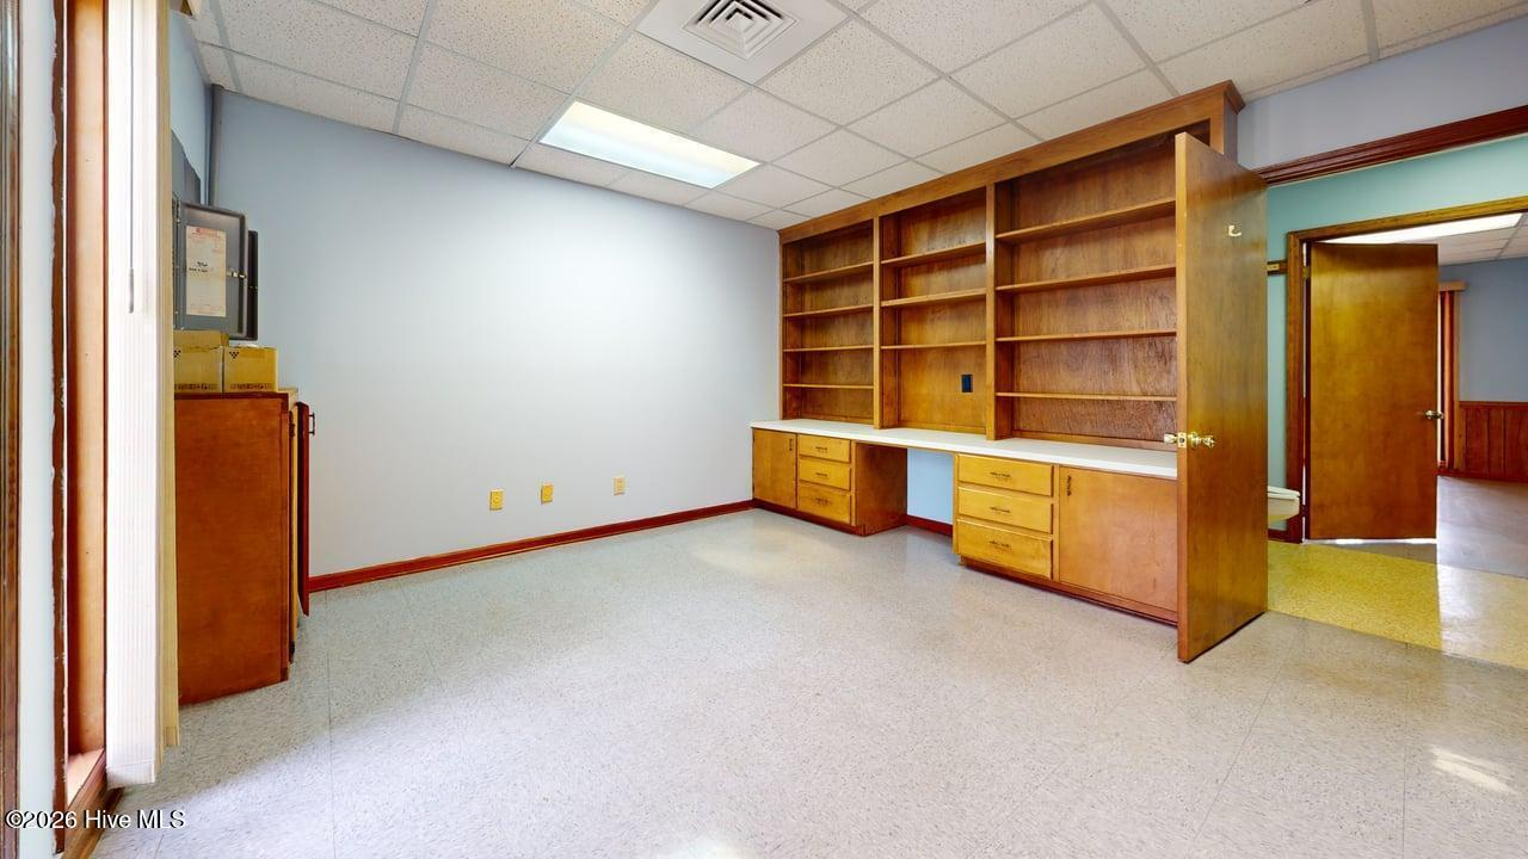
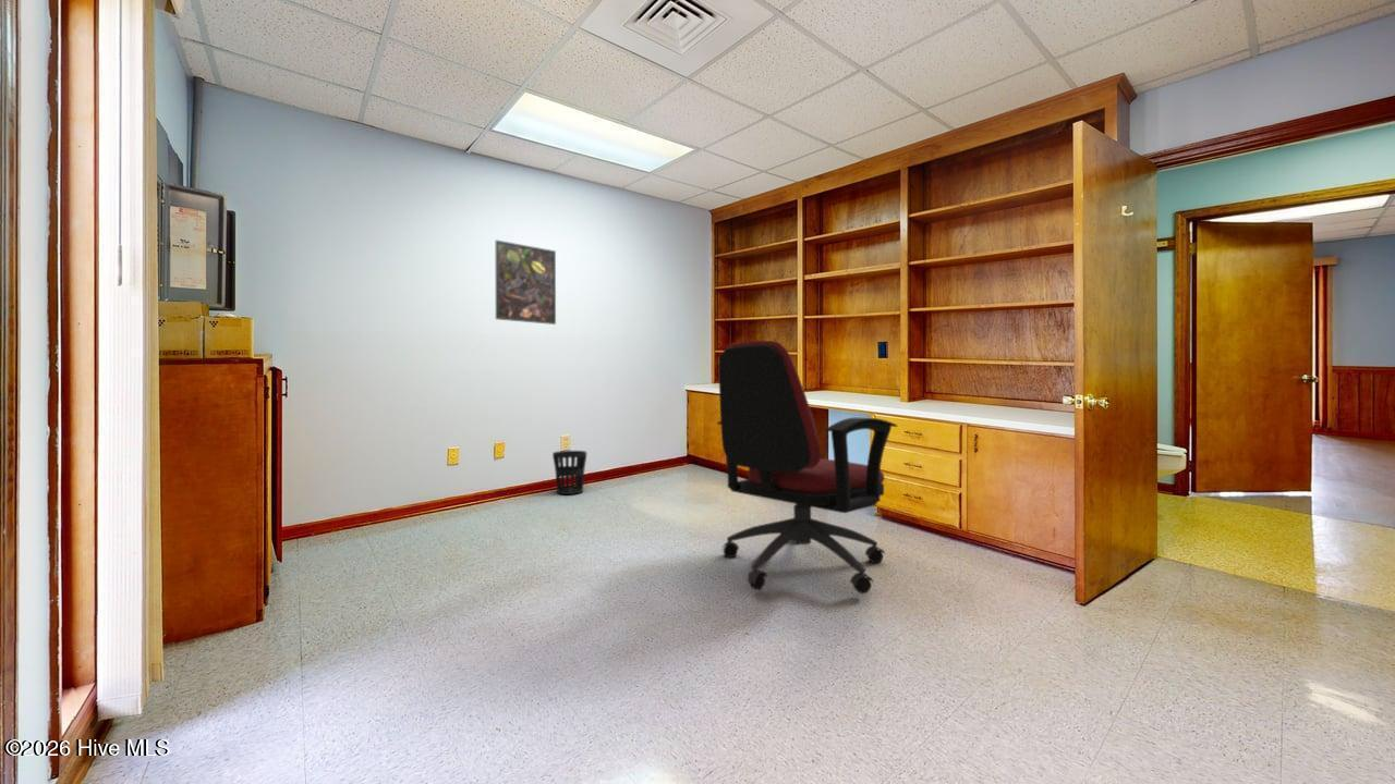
+ wastebasket (569, 471)
+ office chair (800, 457)
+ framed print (526, 283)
